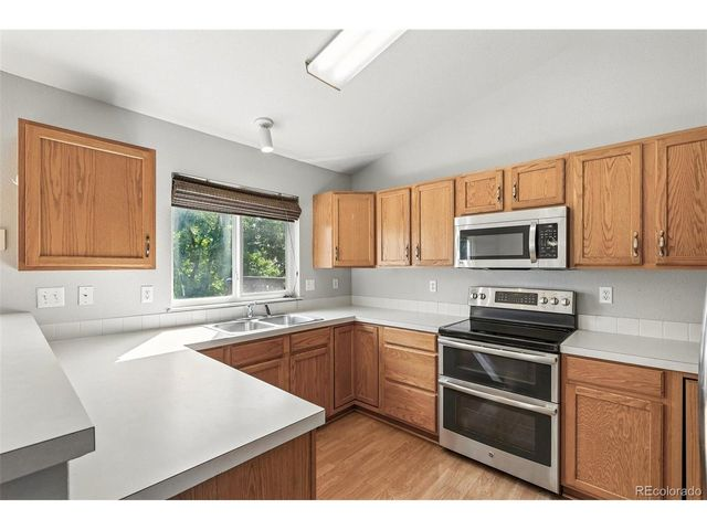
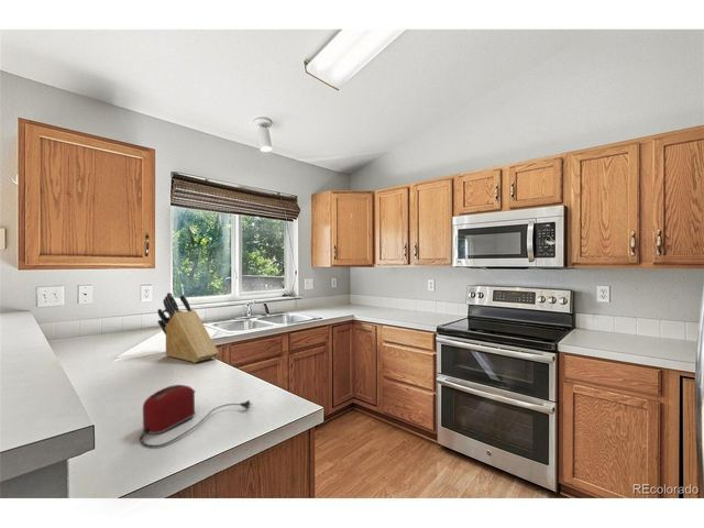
+ toaster (194, 405)
+ knife block (186, 324)
